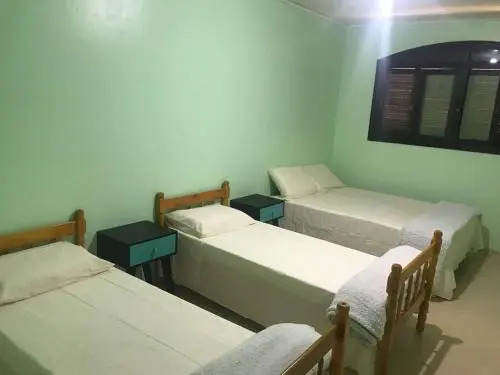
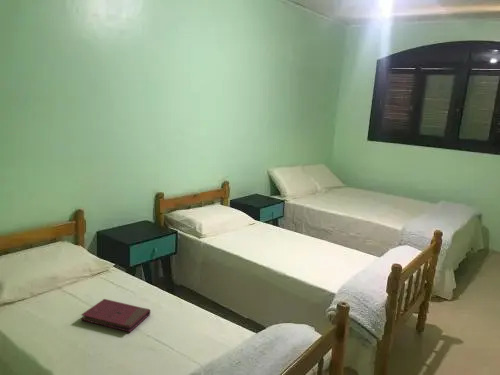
+ book (116, 314)
